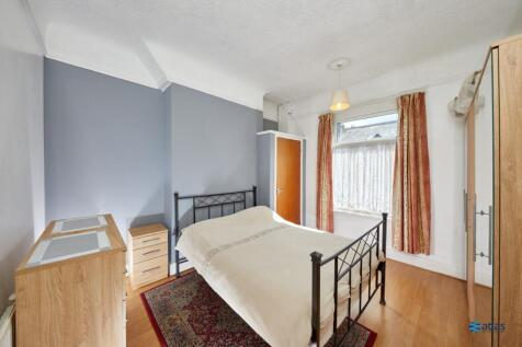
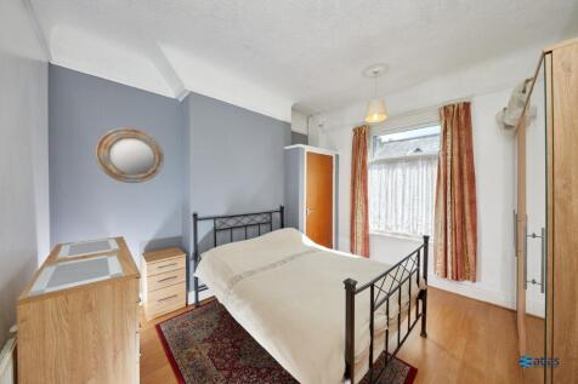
+ home mirror (132, 155)
